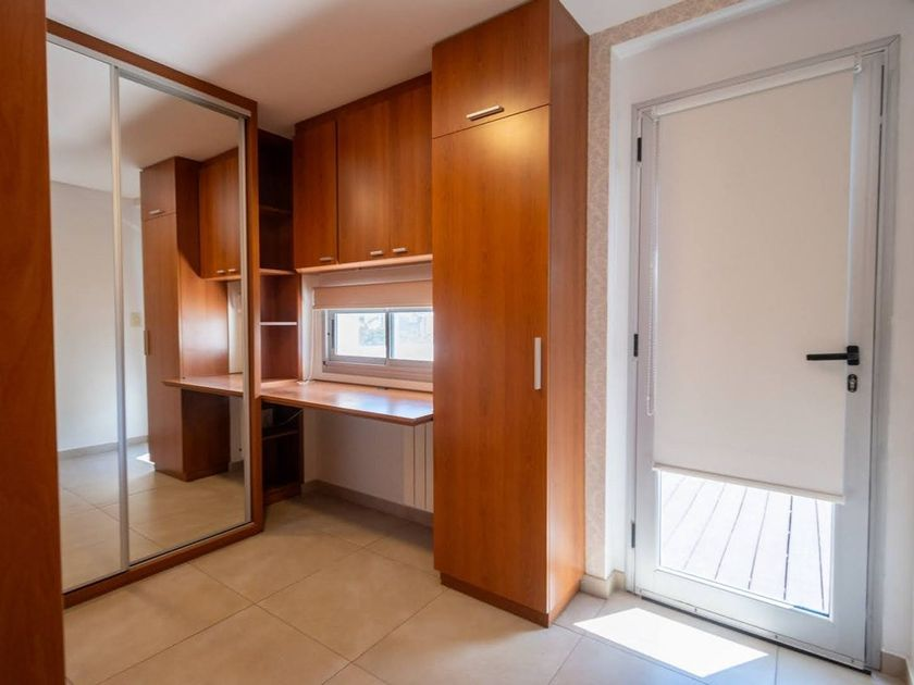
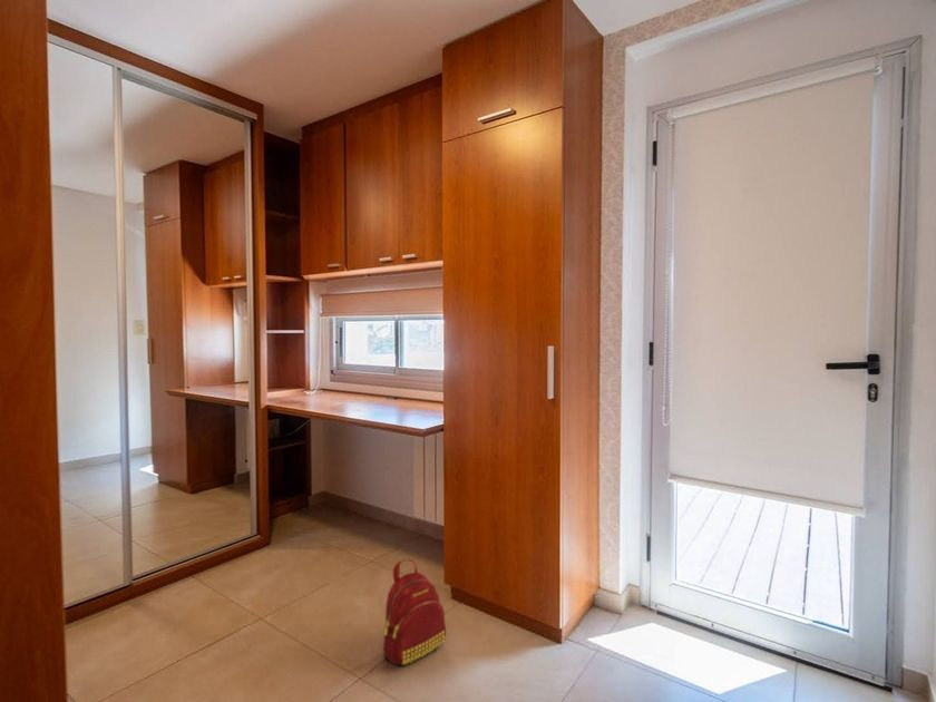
+ backpack (412, 607)
